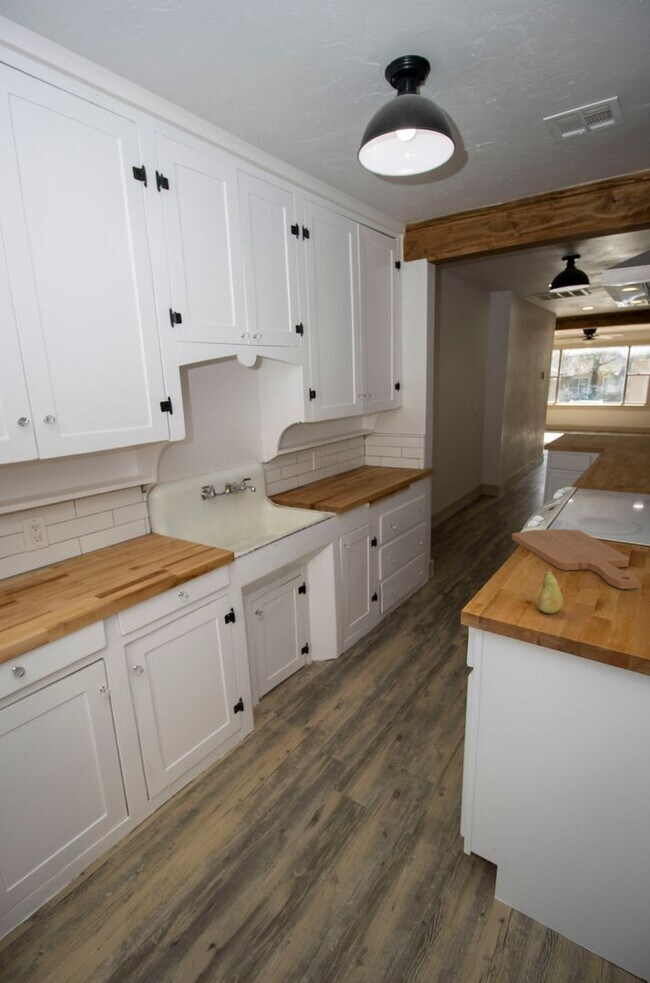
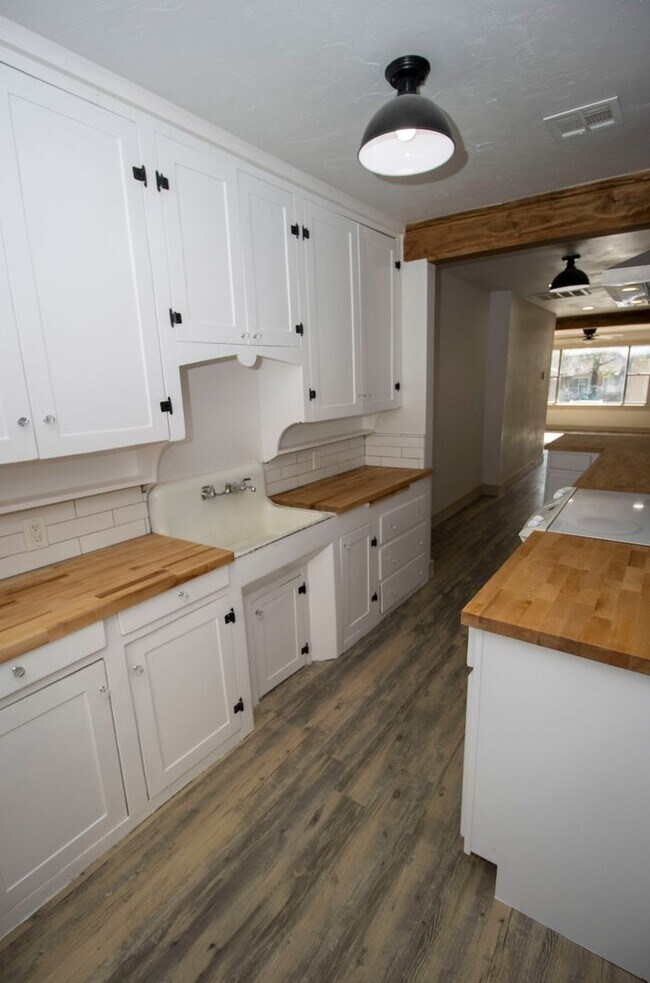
- fruit (550, 590)
- cutting board (572, 550)
